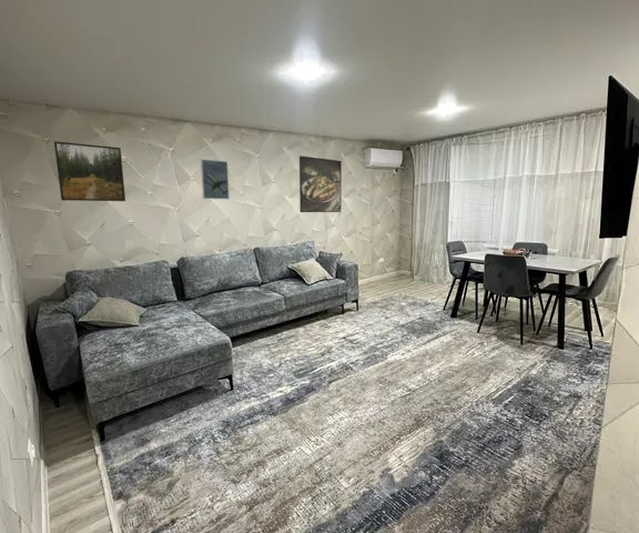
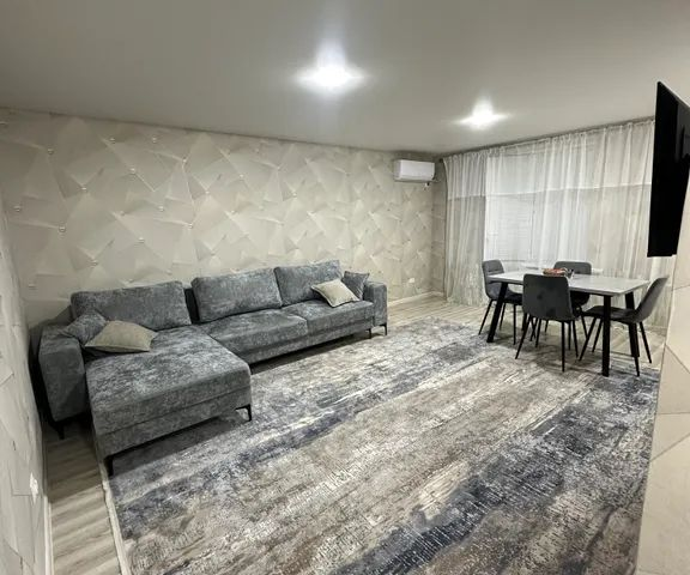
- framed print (91, 172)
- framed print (321, 185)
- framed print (215, 180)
